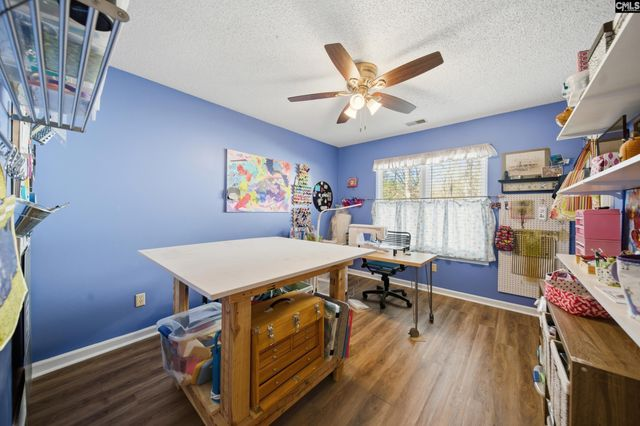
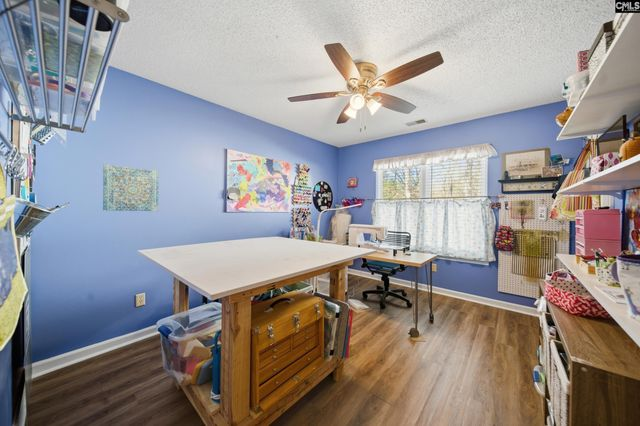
+ wall art (132, 189)
